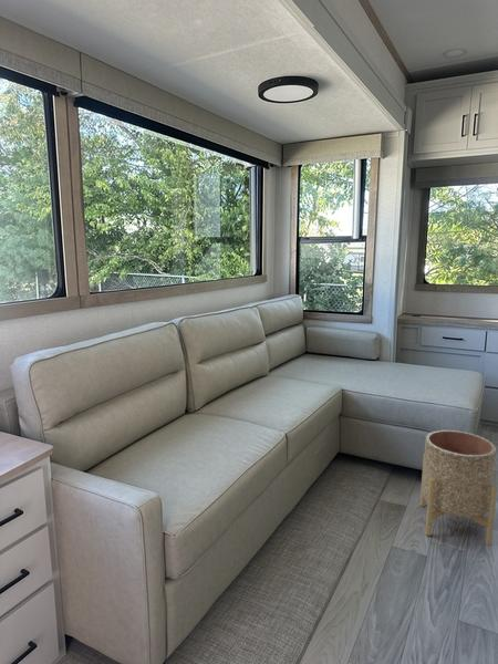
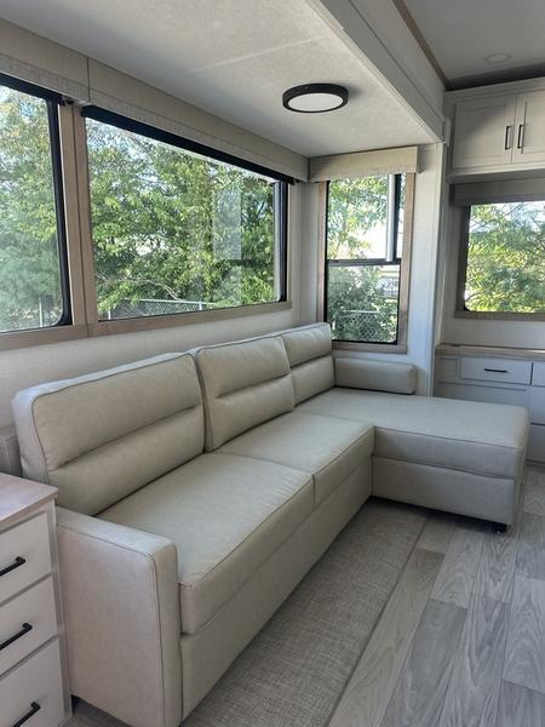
- planter (456, 483)
